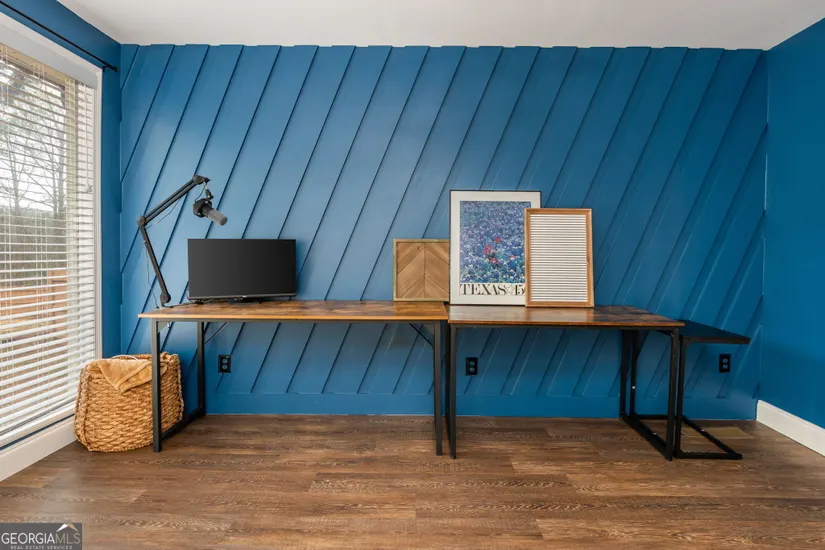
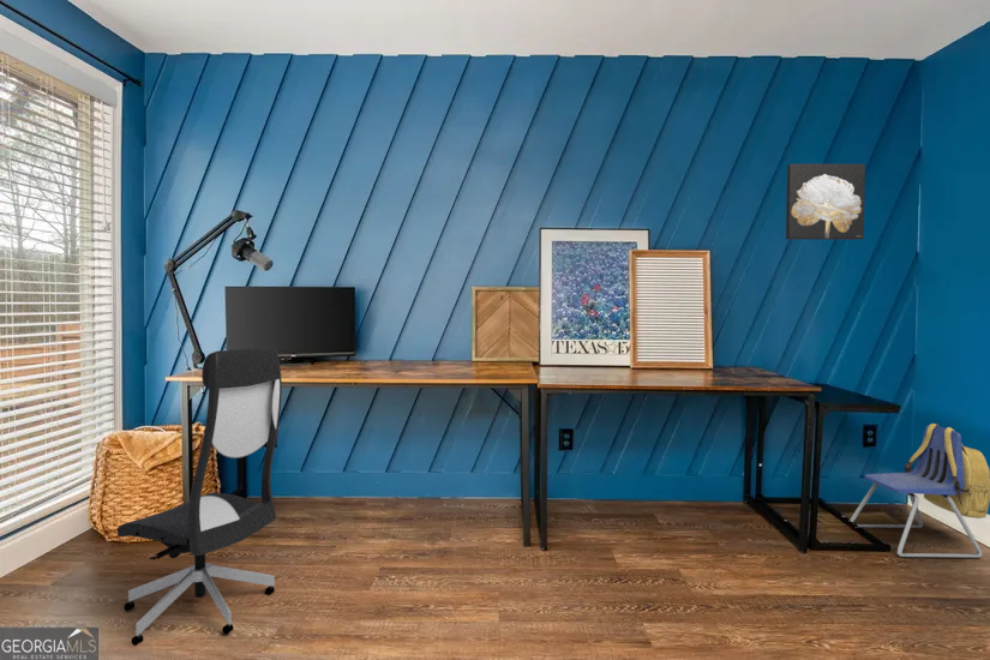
+ office chair (193, 480)
+ wall art (824, 202)
+ backpack (925, 482)
